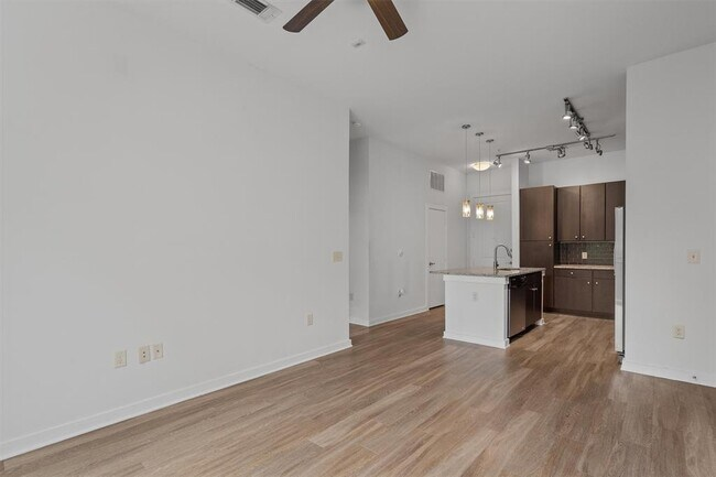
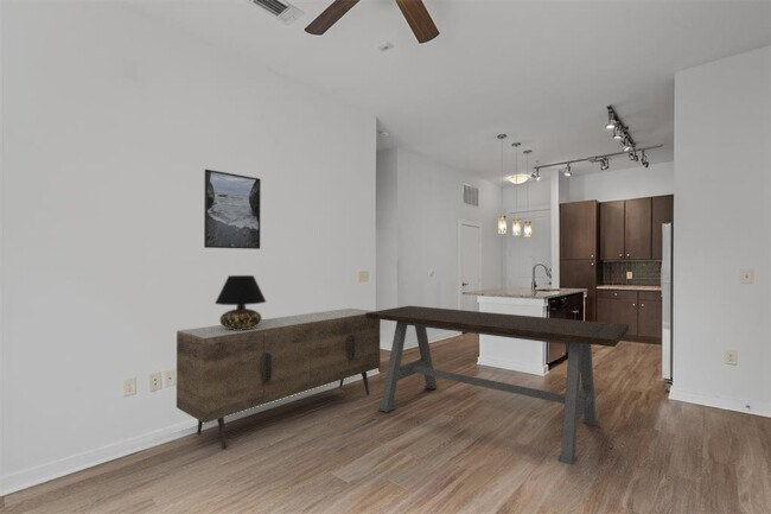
+ sideboard (295, 366)
+ table lamp (241, 302)
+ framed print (234, 211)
+ dining table (484, 379)
